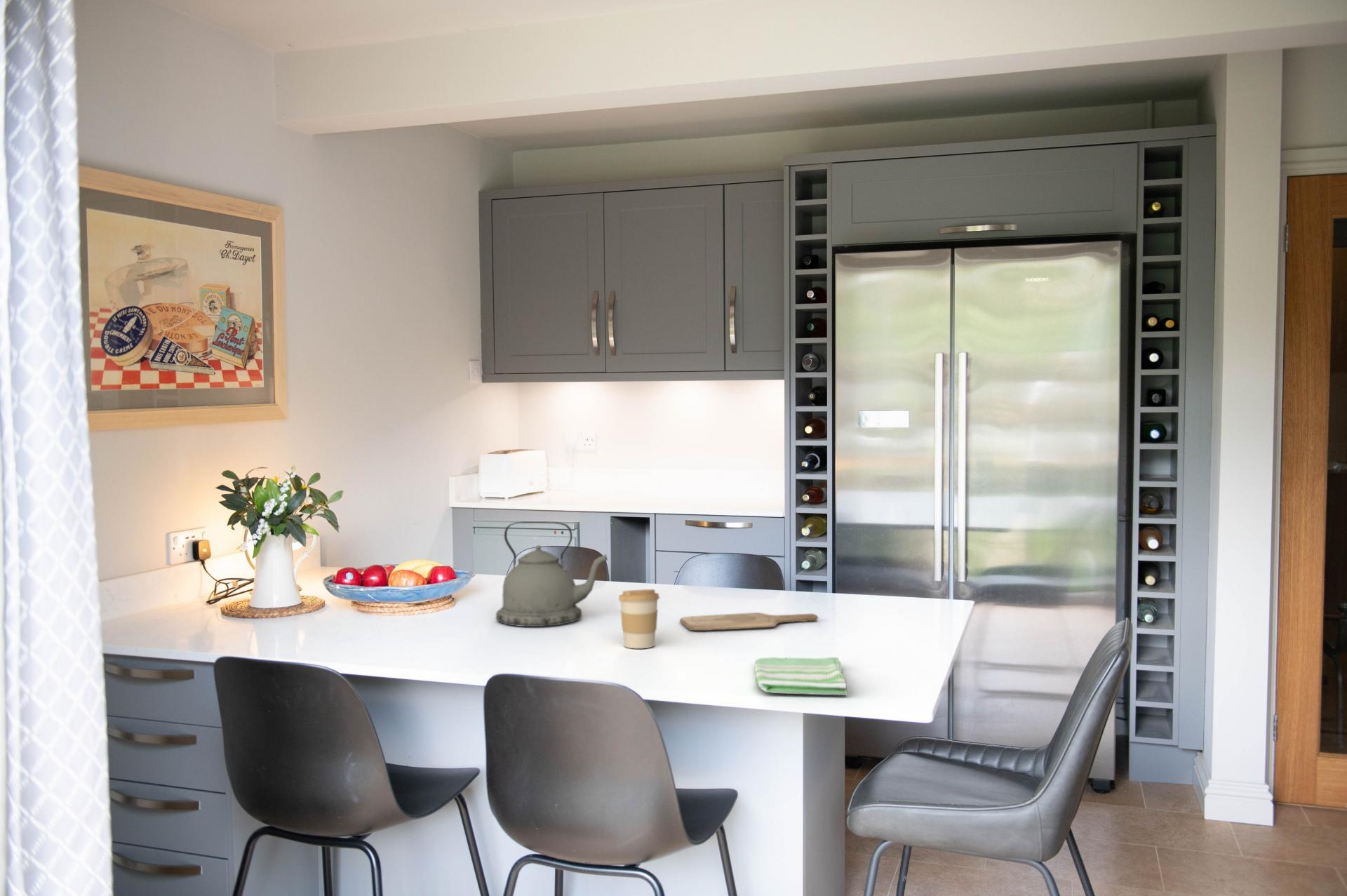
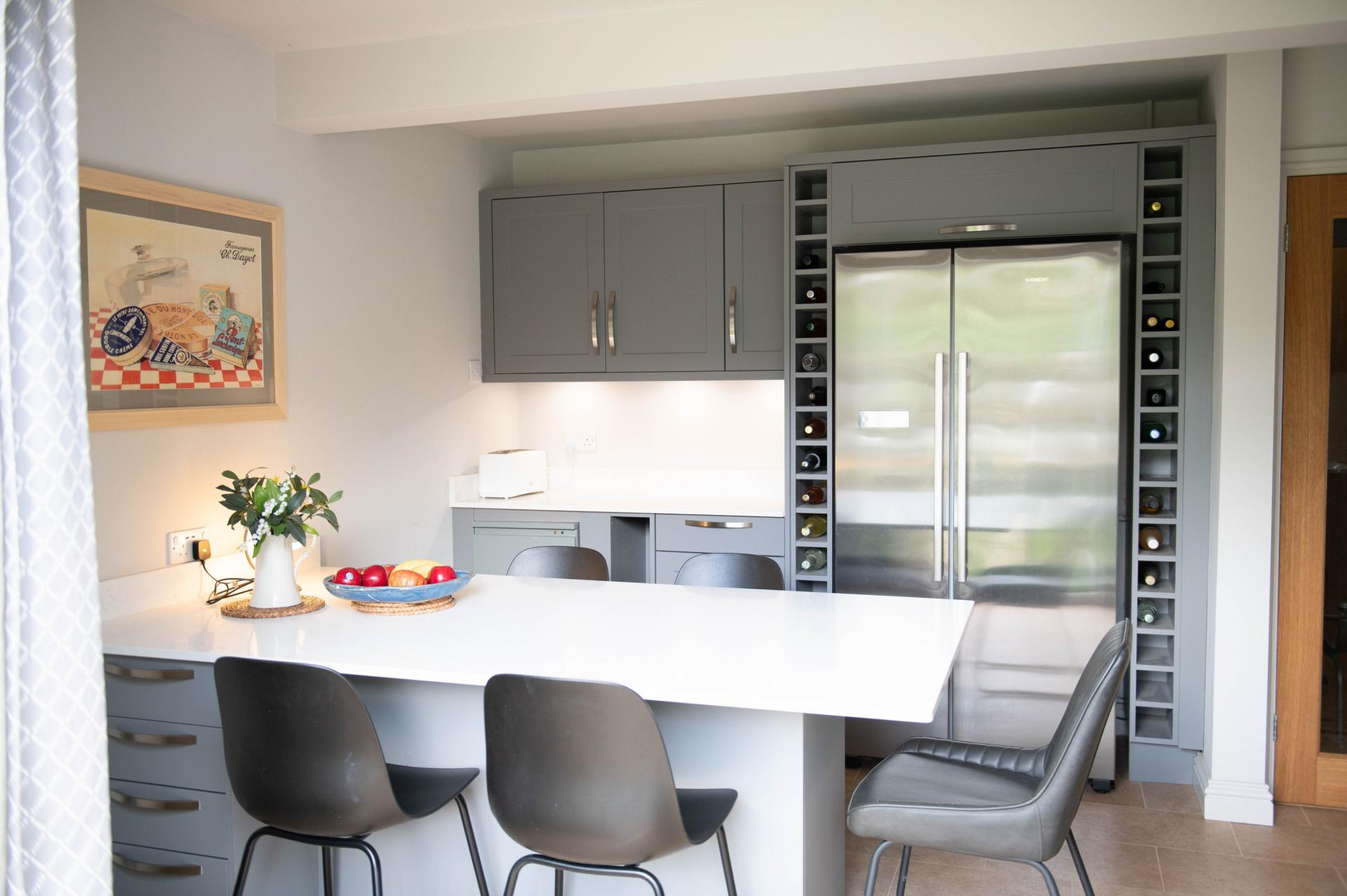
- kettle (544, 570)
- dish towel (800, 674)
- cutting board (751, 620)
- coffee cup (639, 617)
